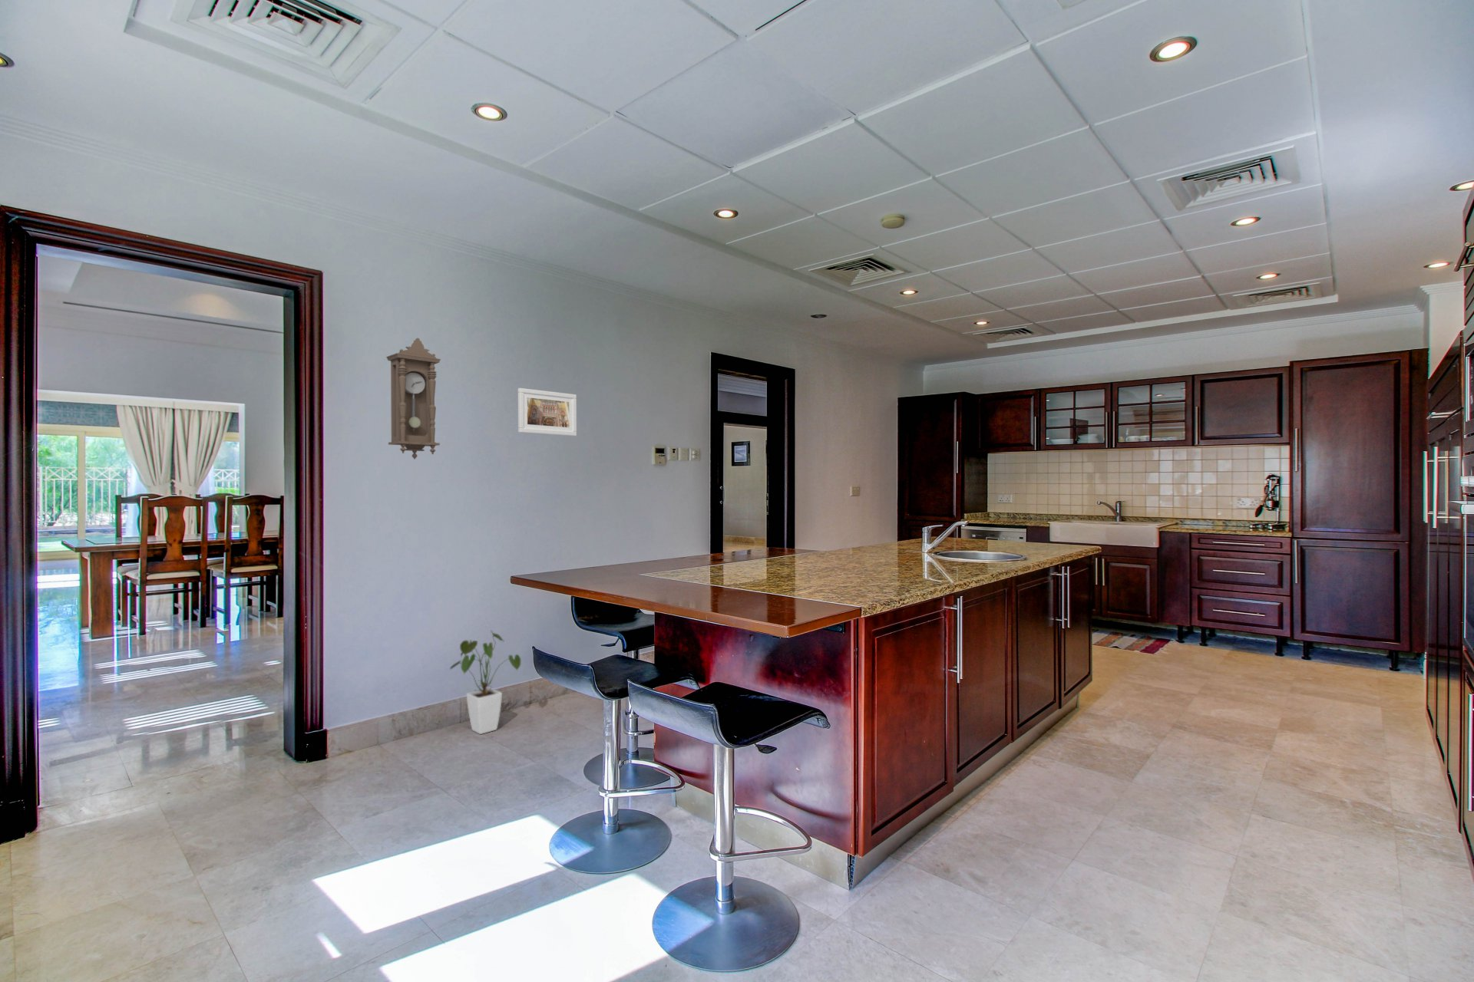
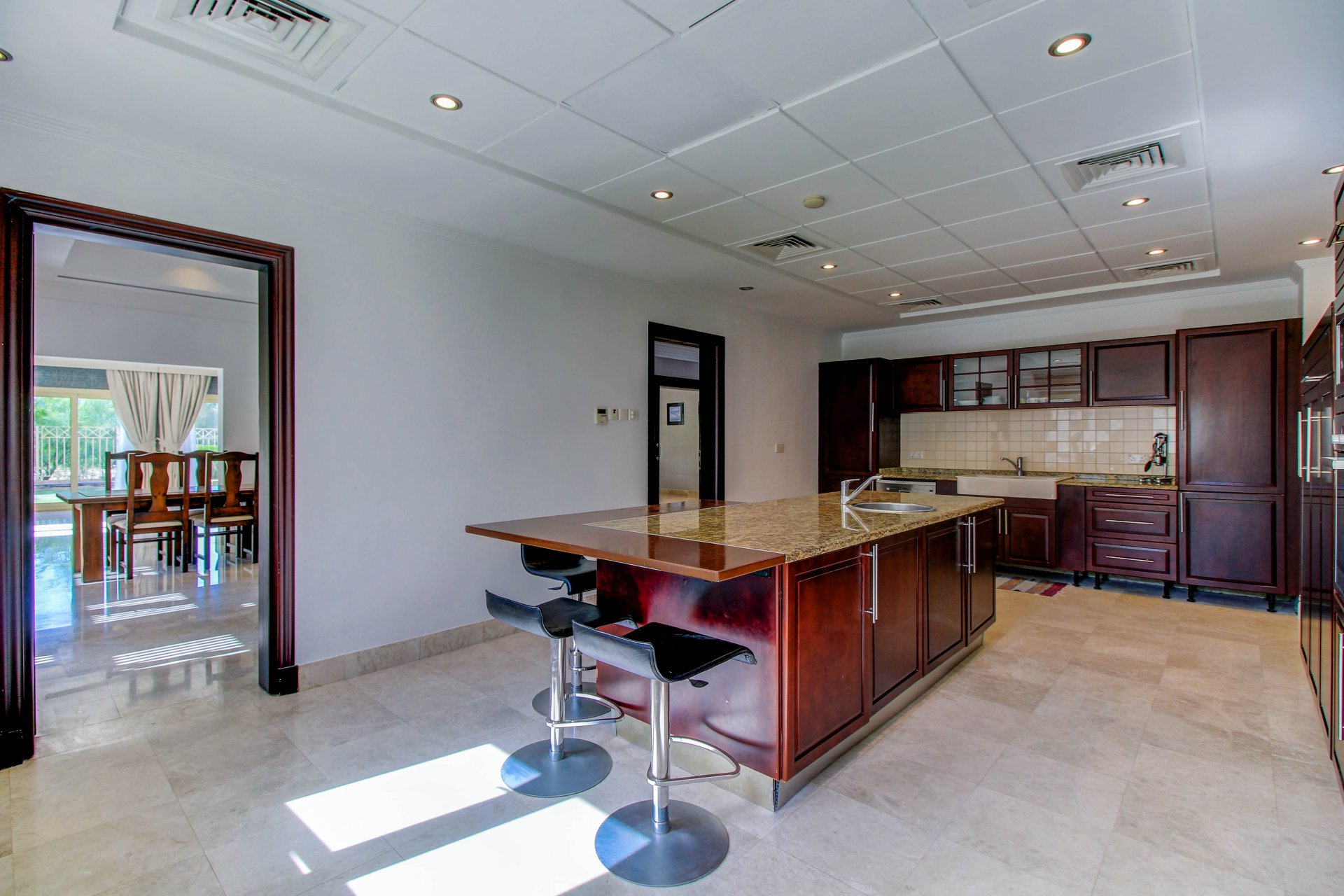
- house plant (490, 682)
- pendulum clock (413, 399)
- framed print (548, 413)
